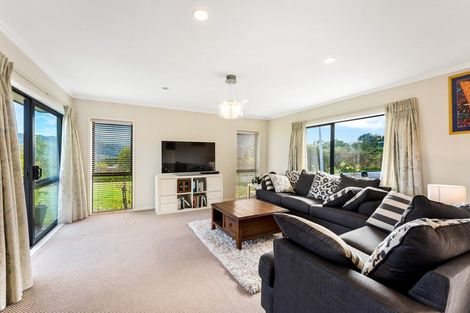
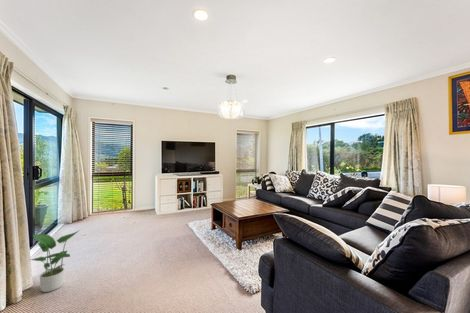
+ potted plant (54, 260)
